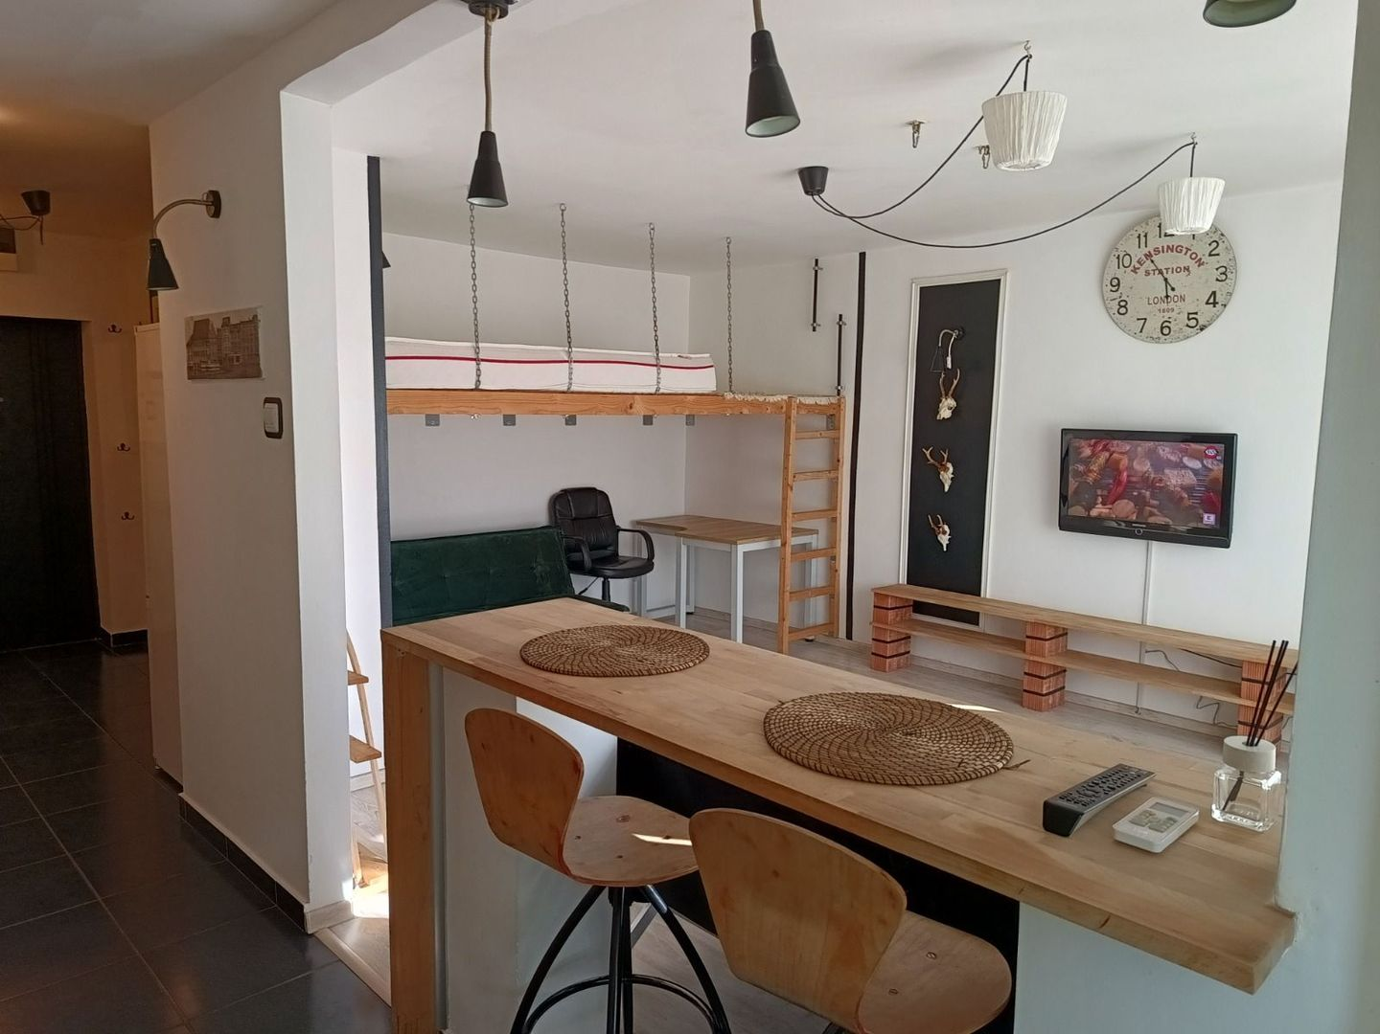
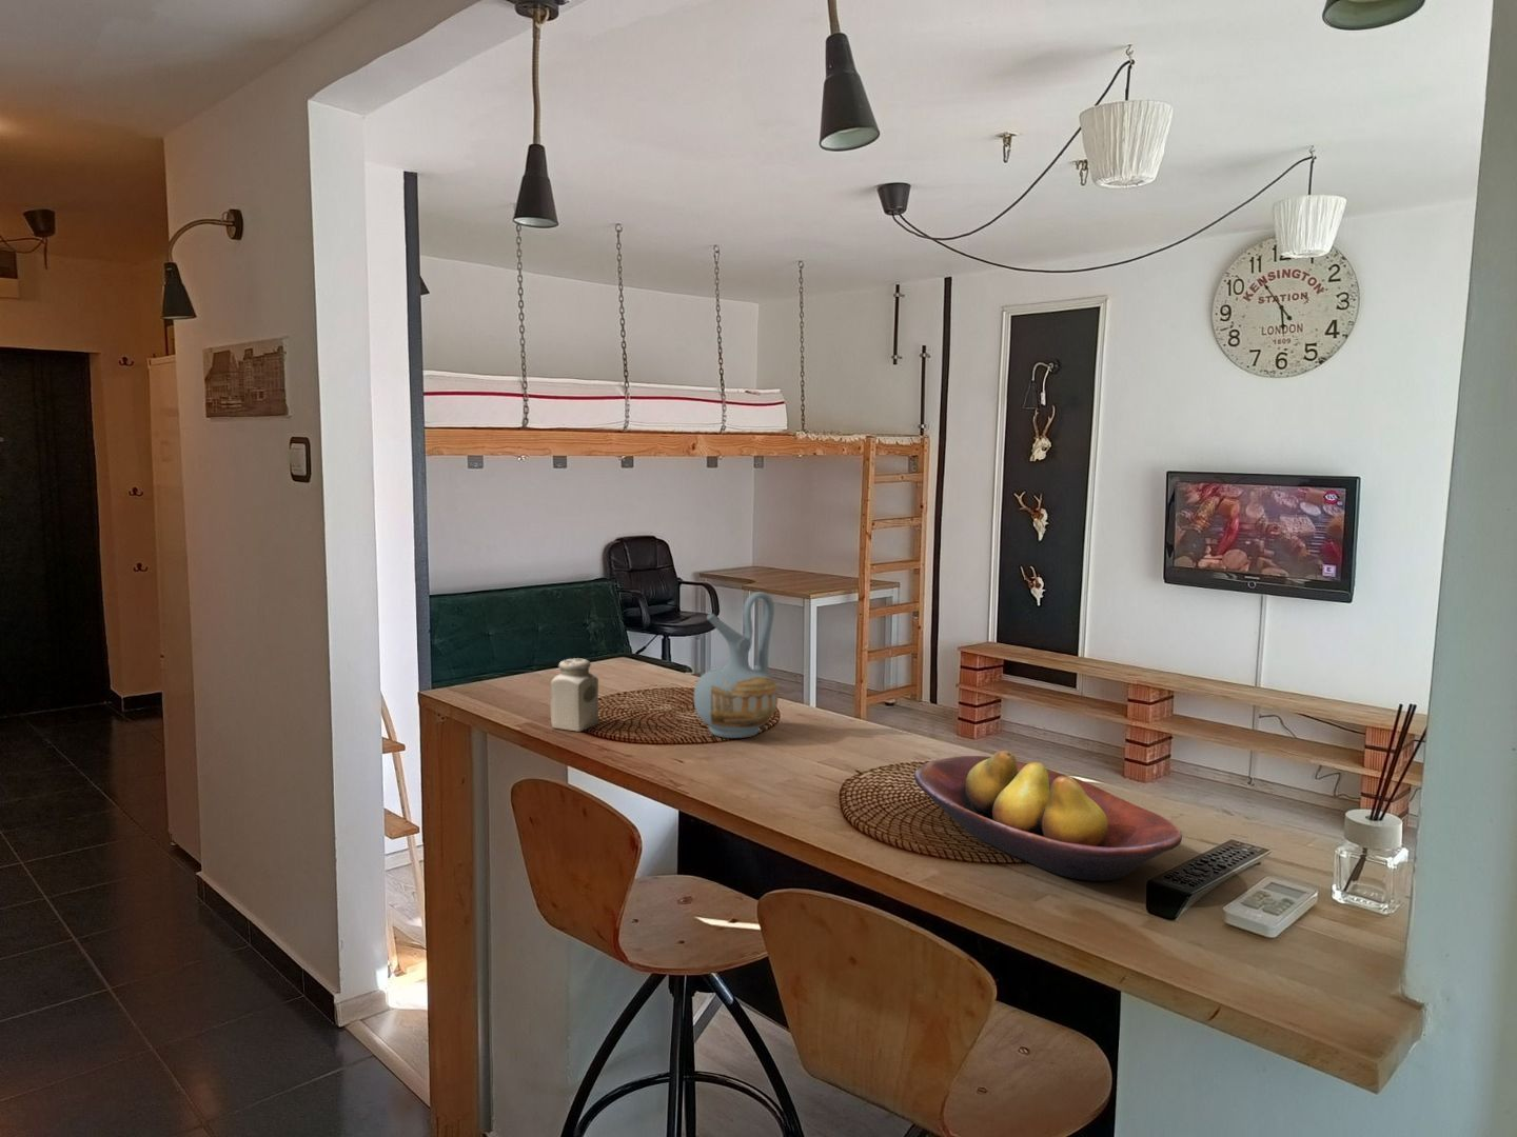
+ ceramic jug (736, 662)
+ salt shaker (575, 693)
+ fruit bowl (1037, 803)
